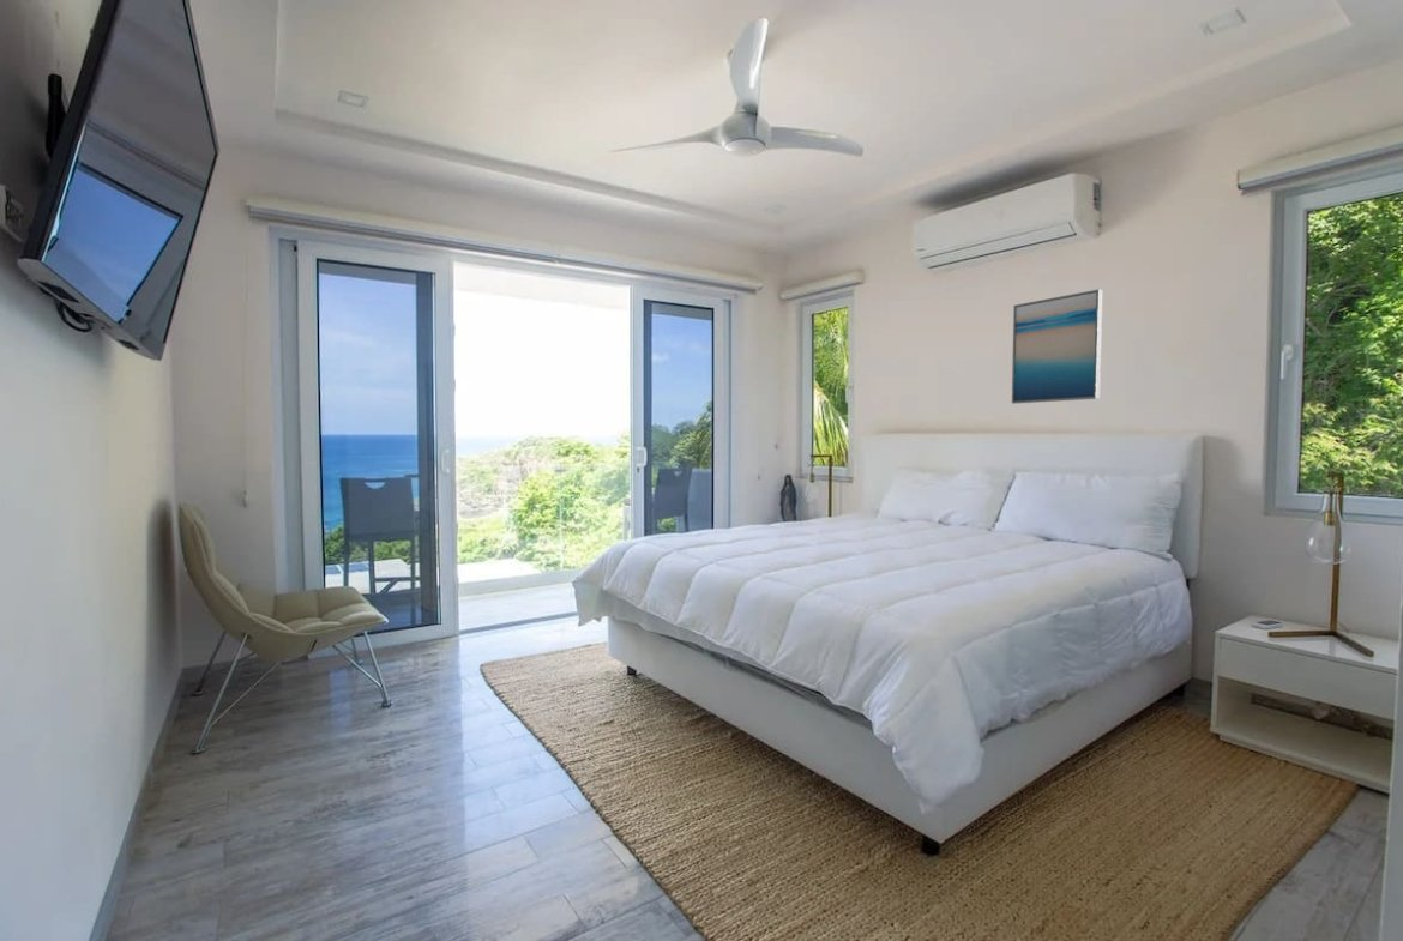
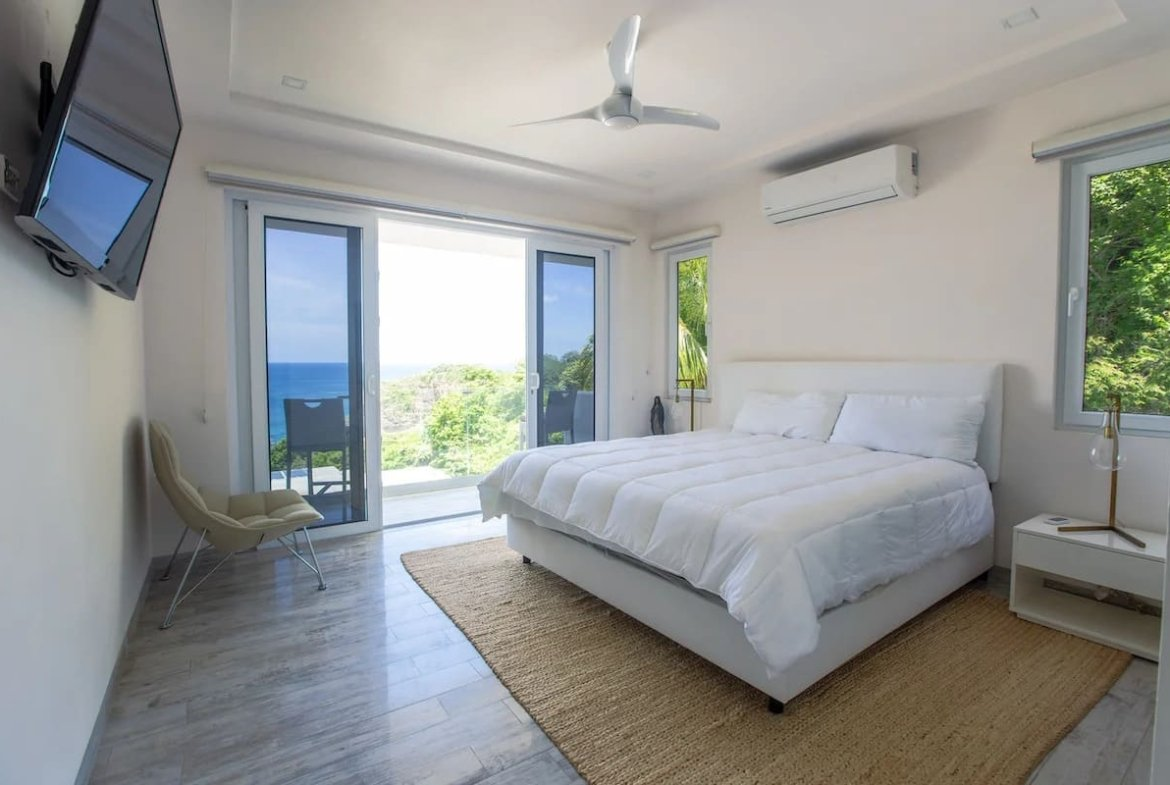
- wall art (1054, 349)
